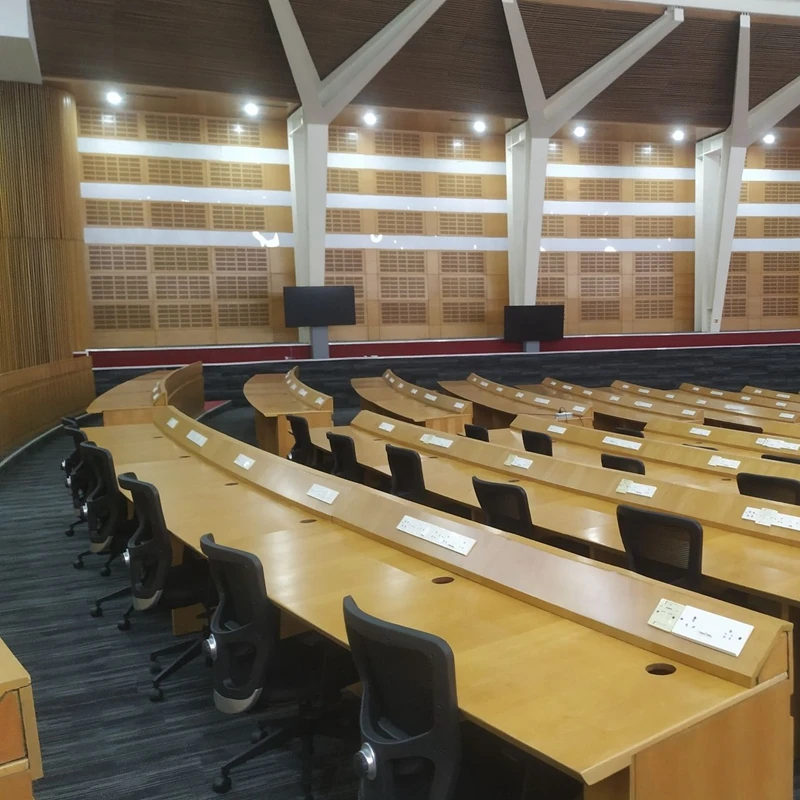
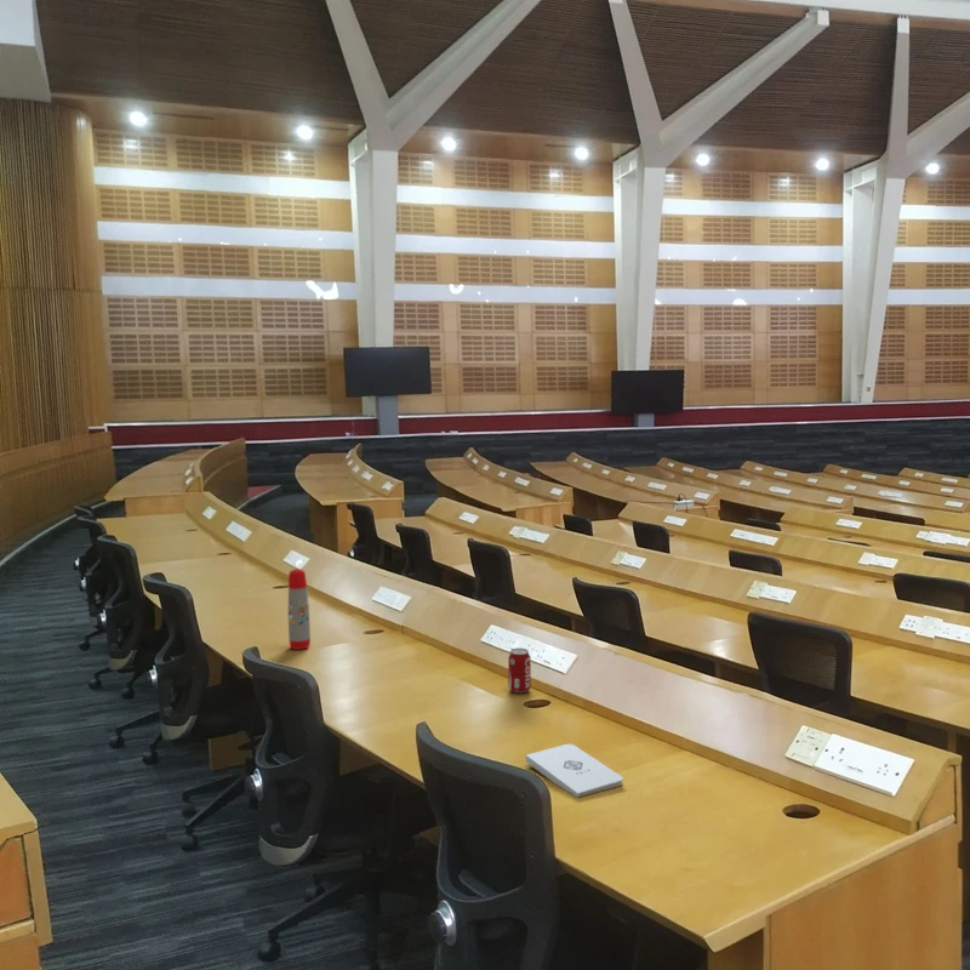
+ notepad (574, 770)
+ water bottle (298, 607)
+ beverage can (519, 671)
